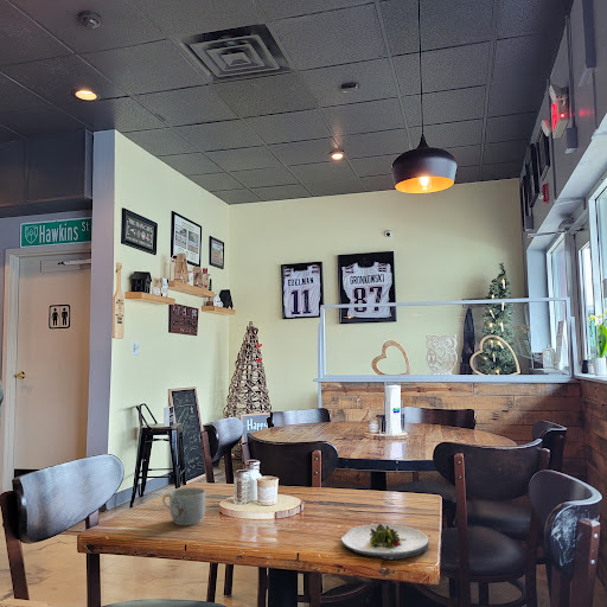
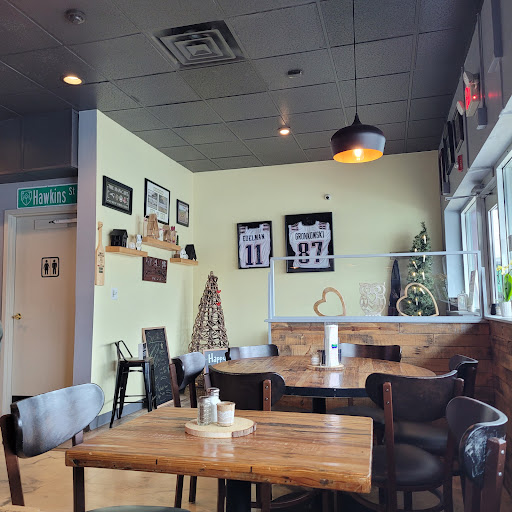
- mug (183, 506)
- salad plate (385, 533)
